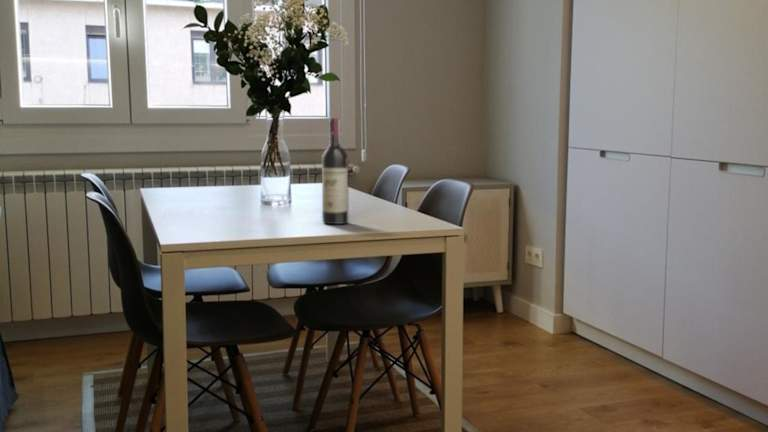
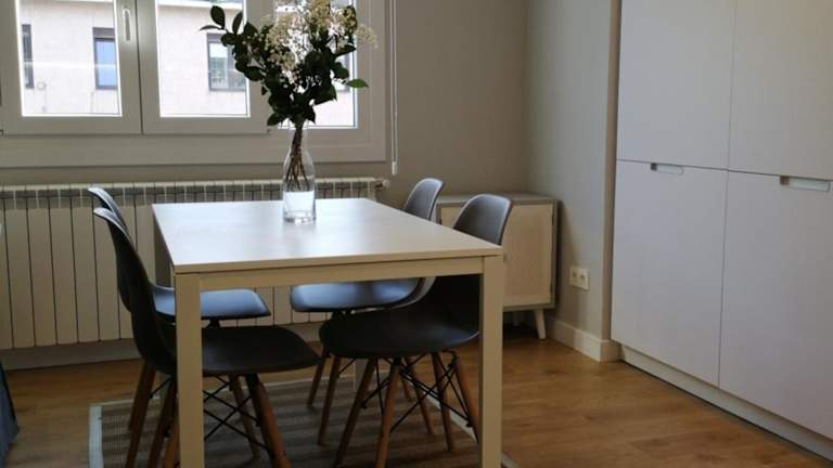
- wine bottle (335, 170)
